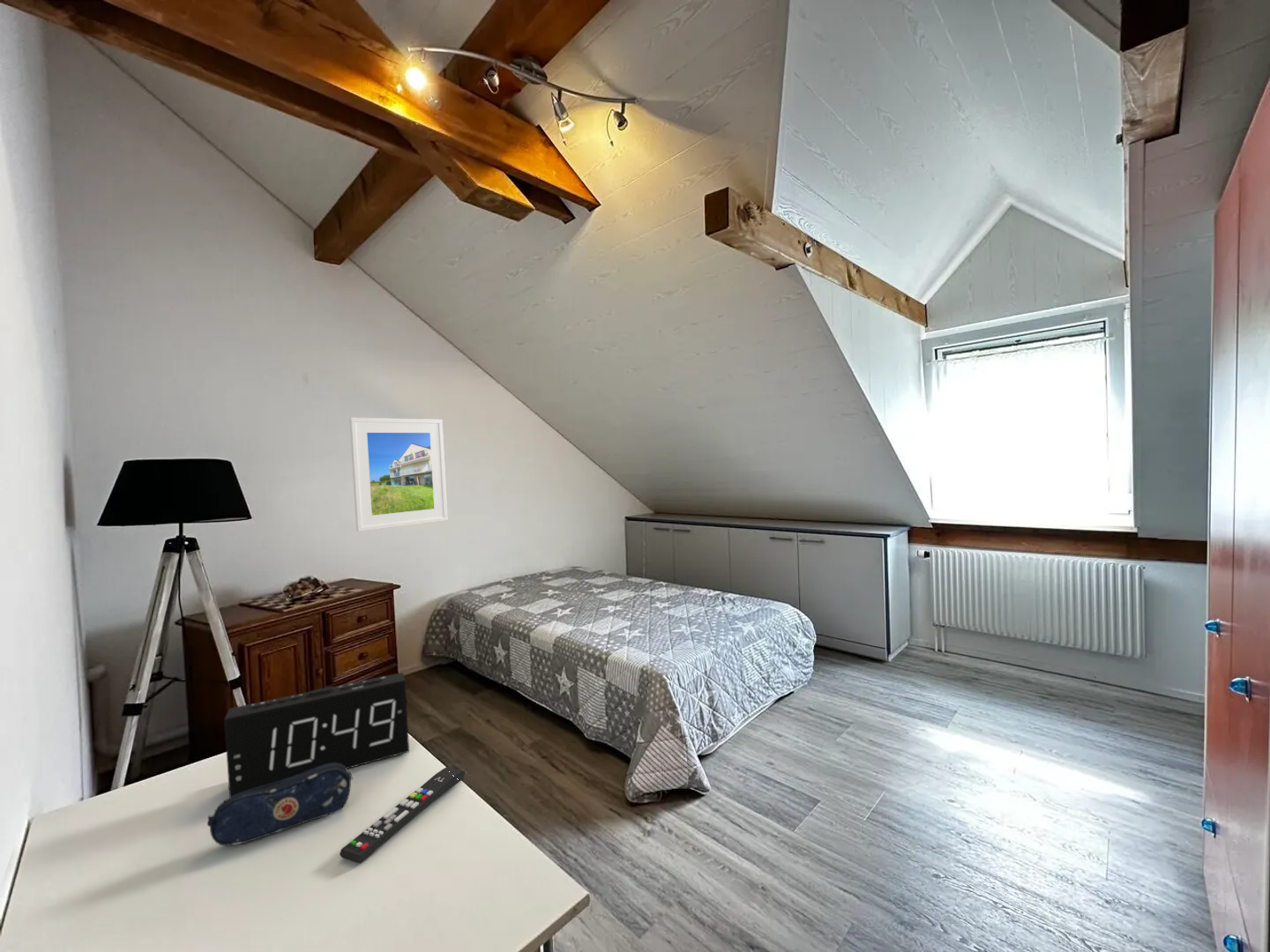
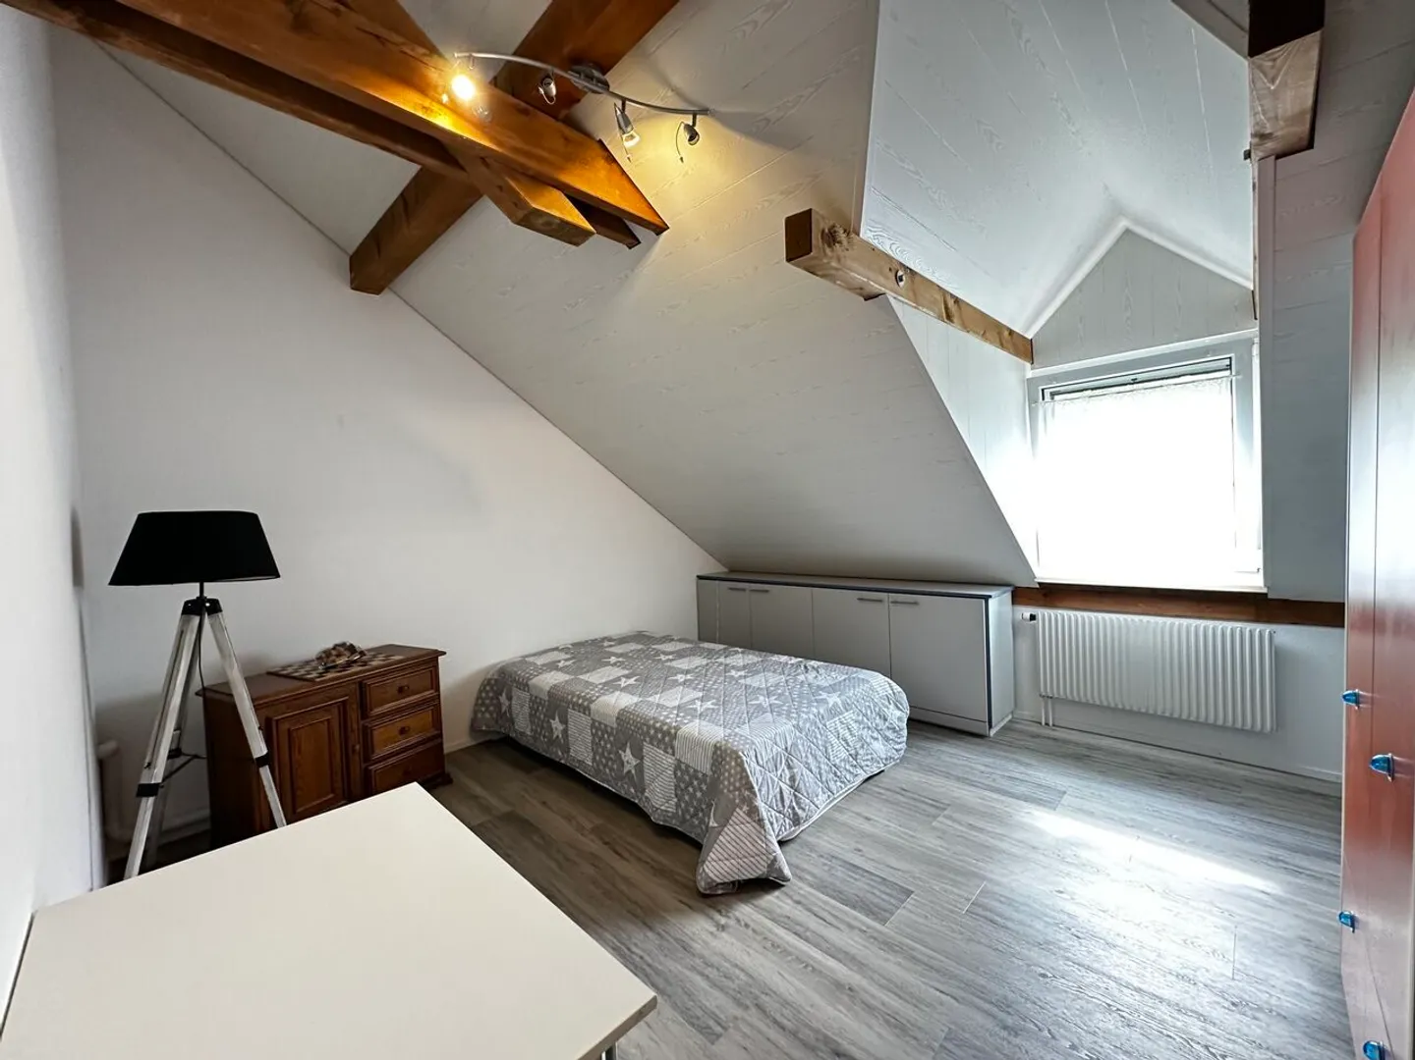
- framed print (401, 472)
- pencil case (285, 803)
- alarm clock (323, 726)
- remote control (409, 808)
